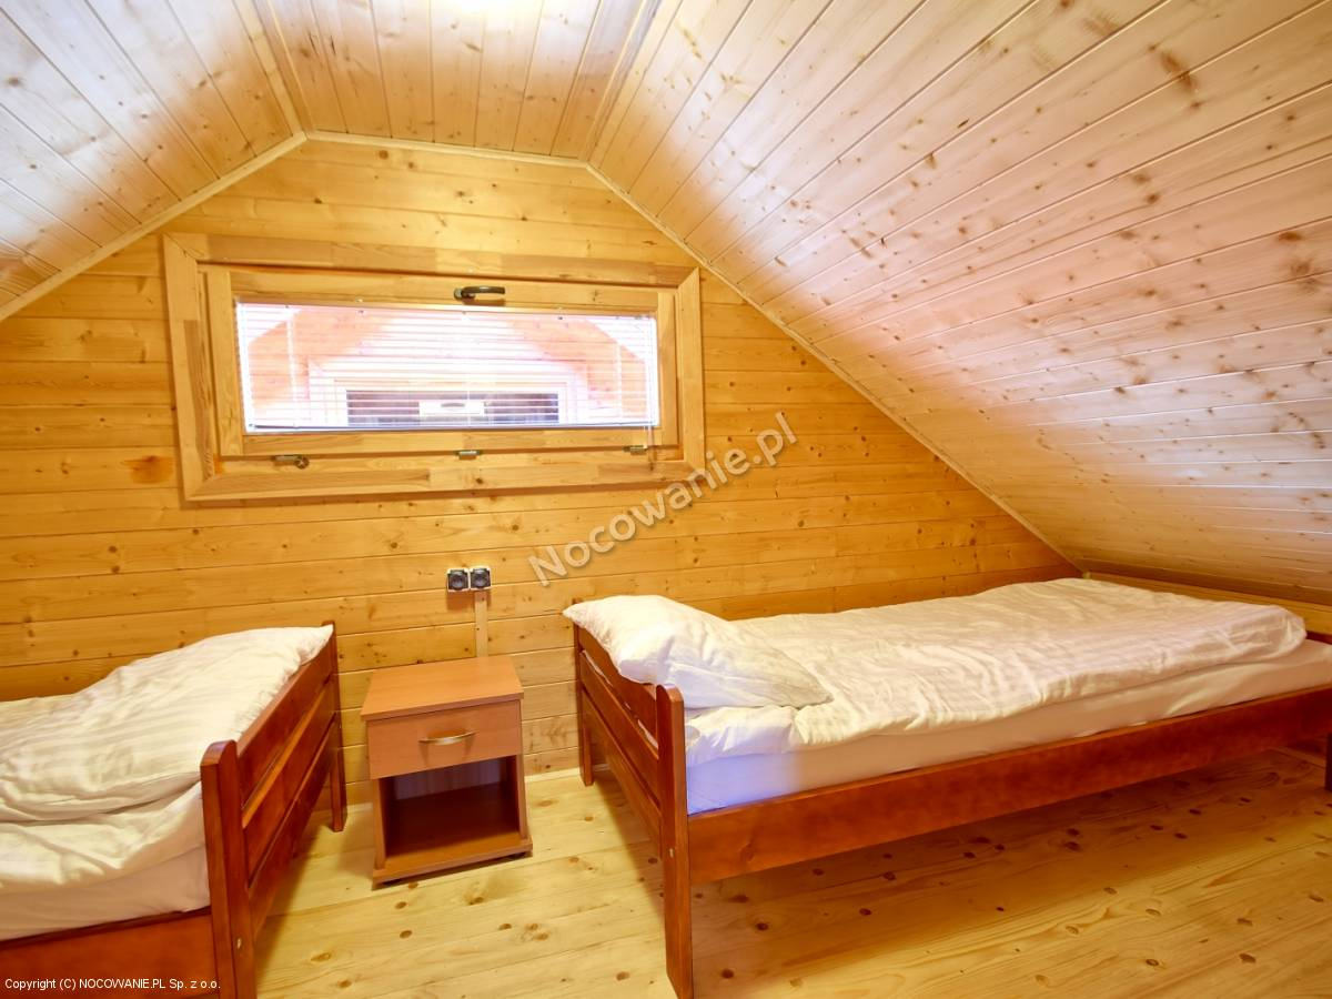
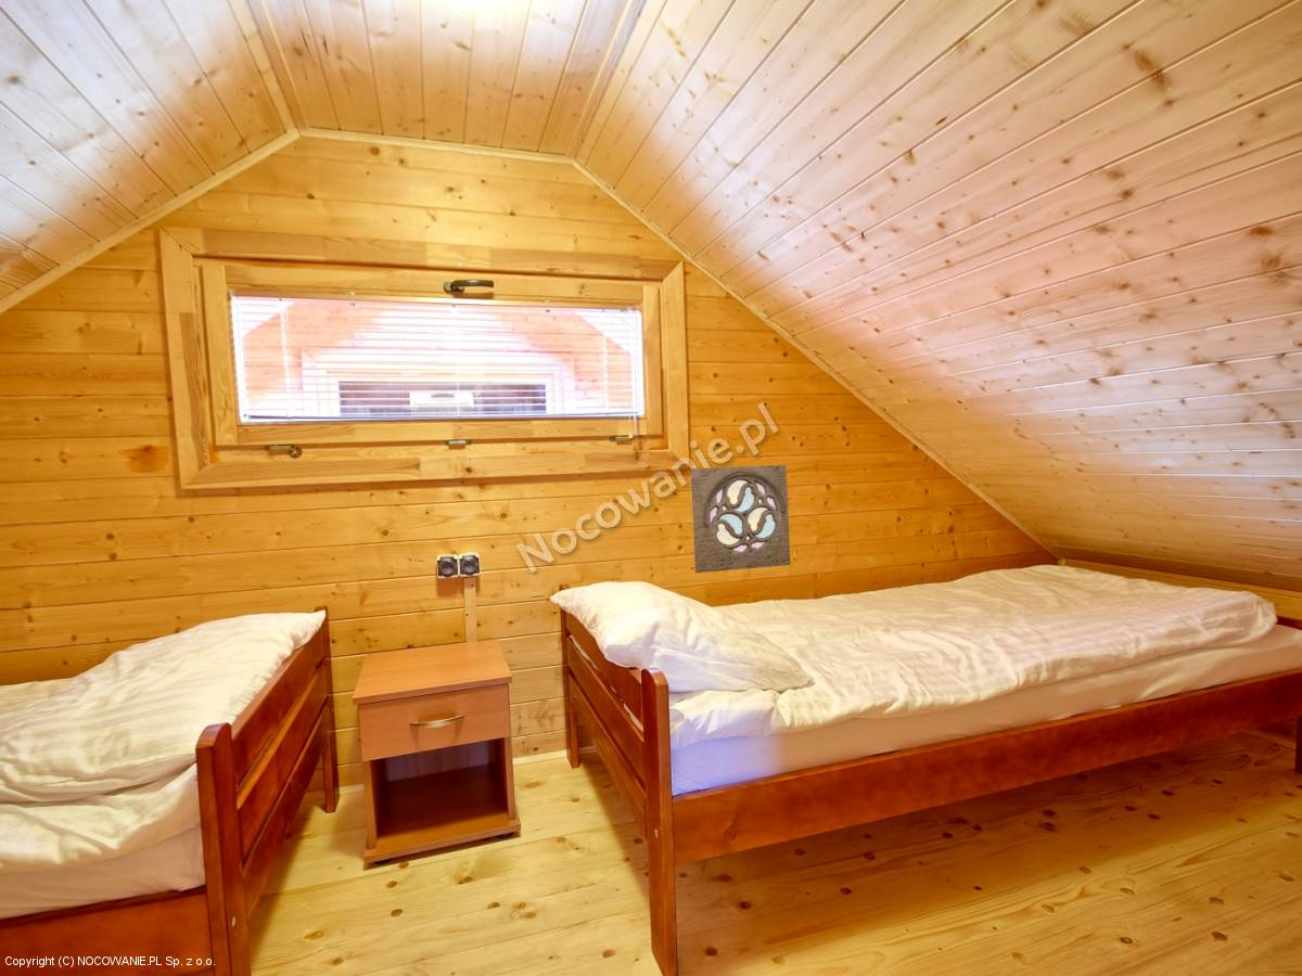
+ wall ornament (741, 517)
